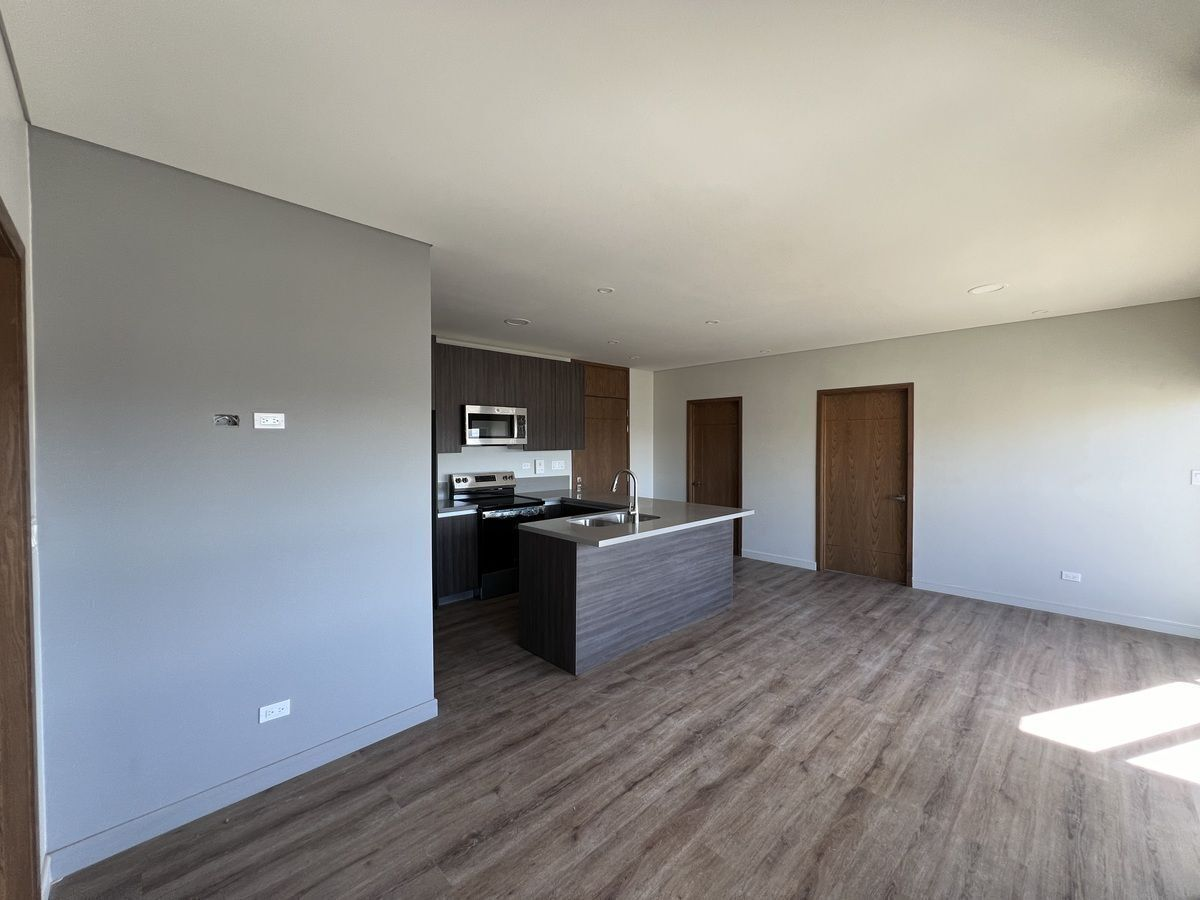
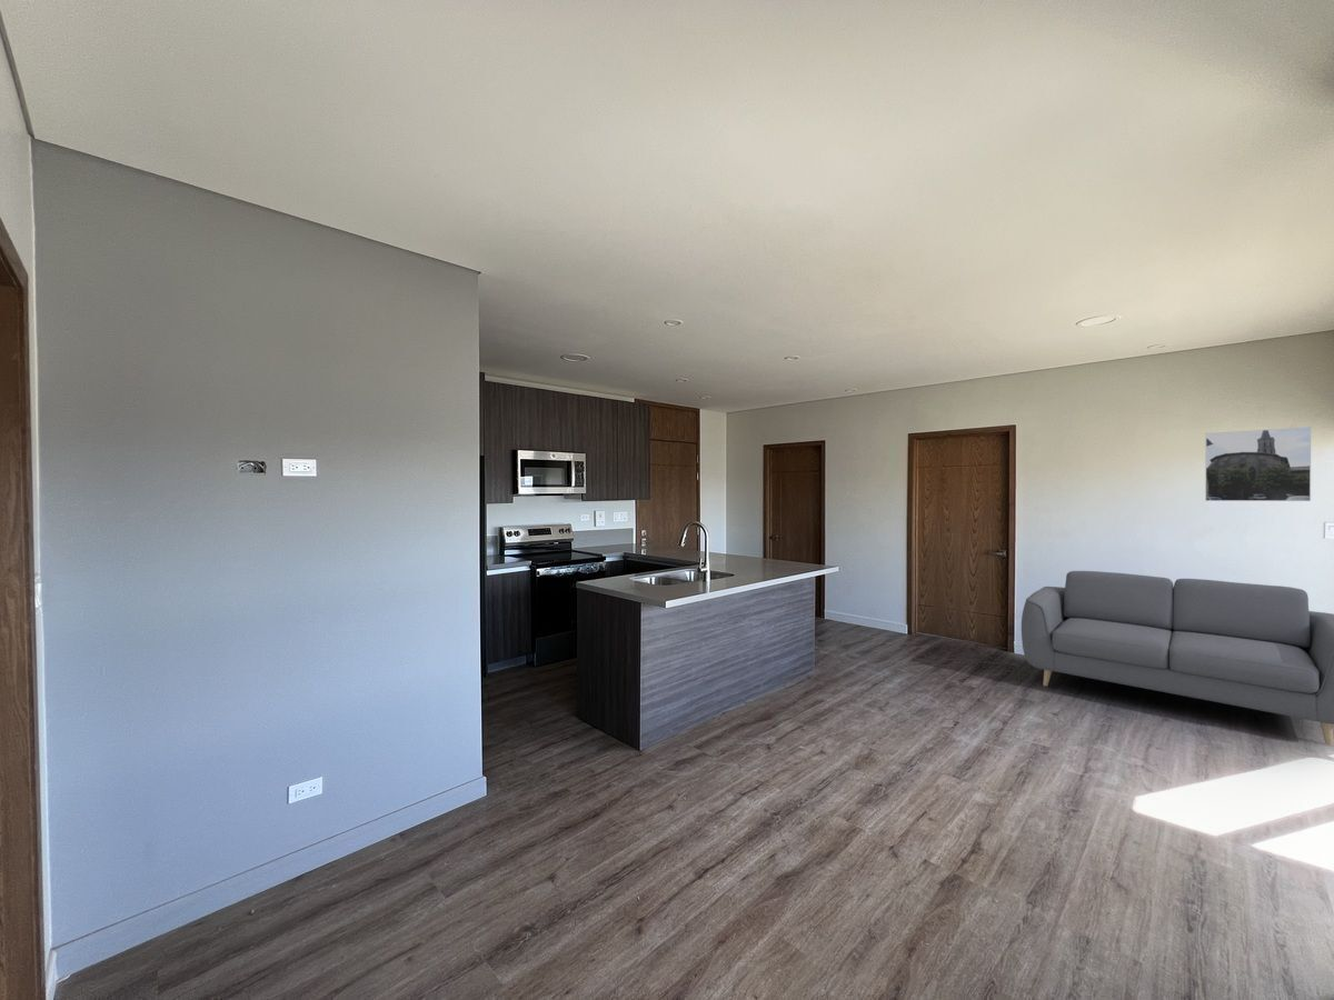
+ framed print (1255, 466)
+ sofa (1171, 639)
